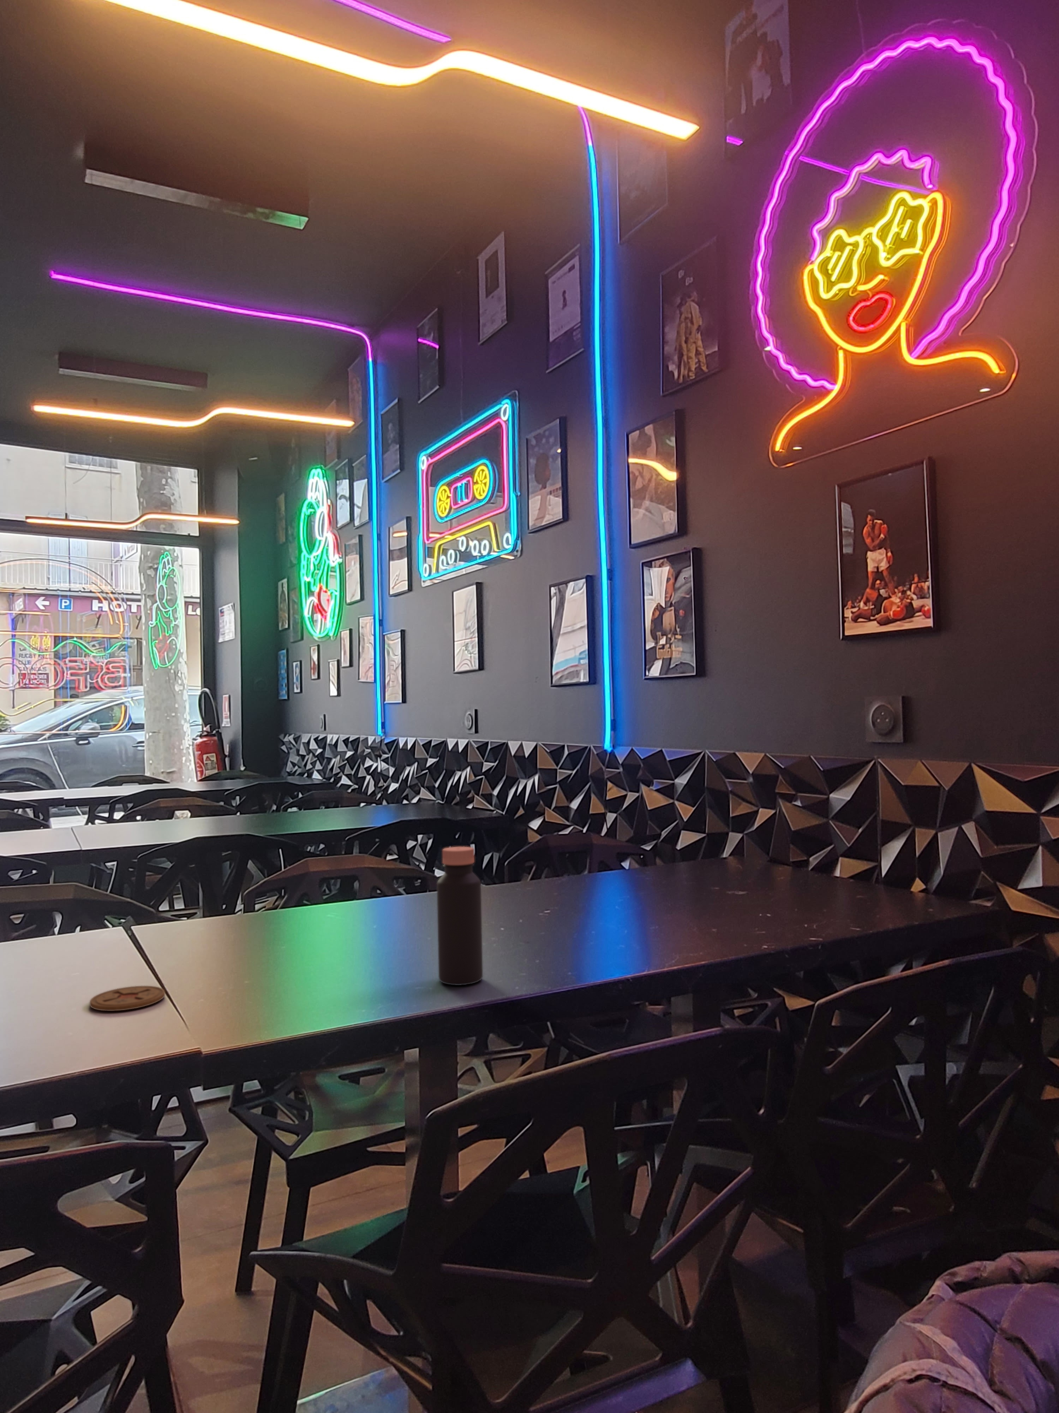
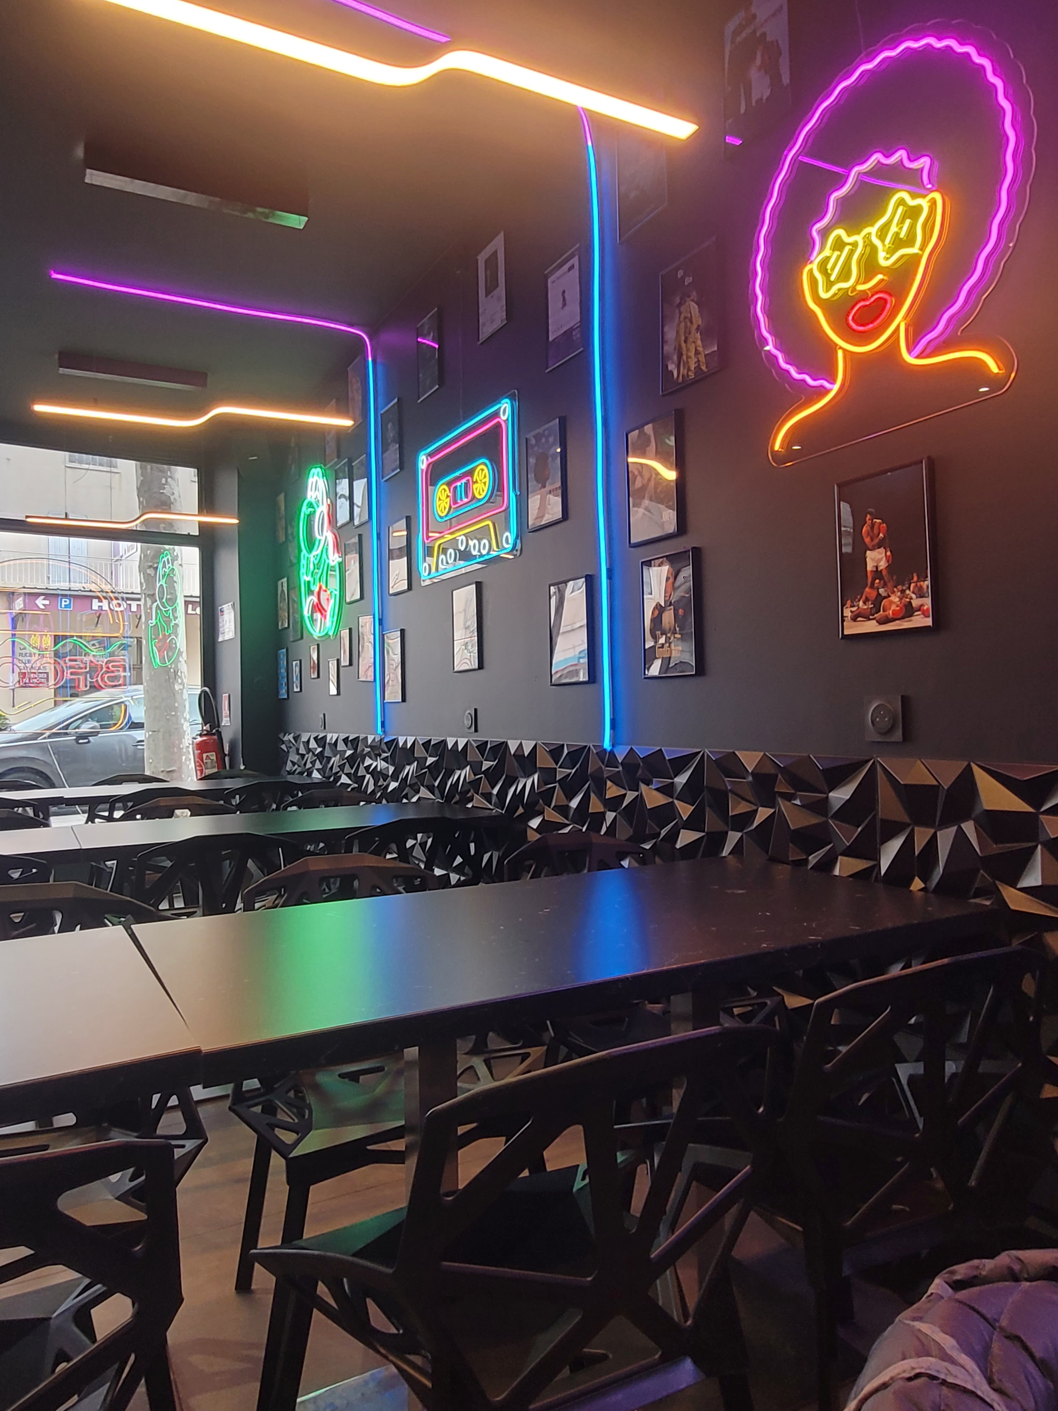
- bottle (459, 913)
- coaster (128, 998)
